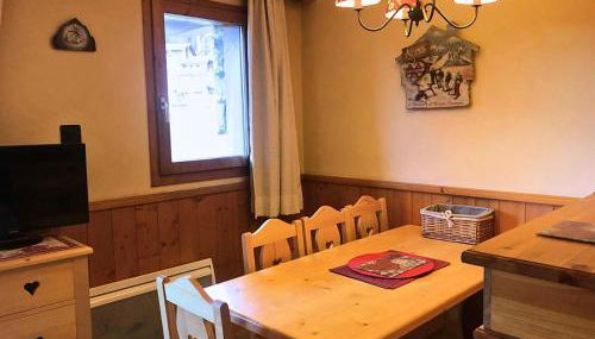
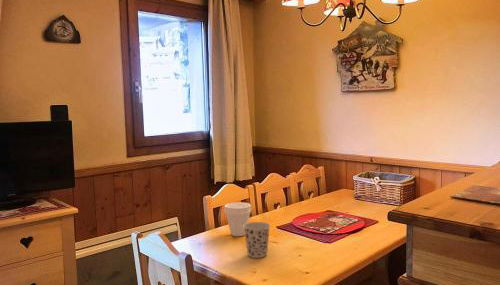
+ cup (257, 240)
+ cup (238, 219)
